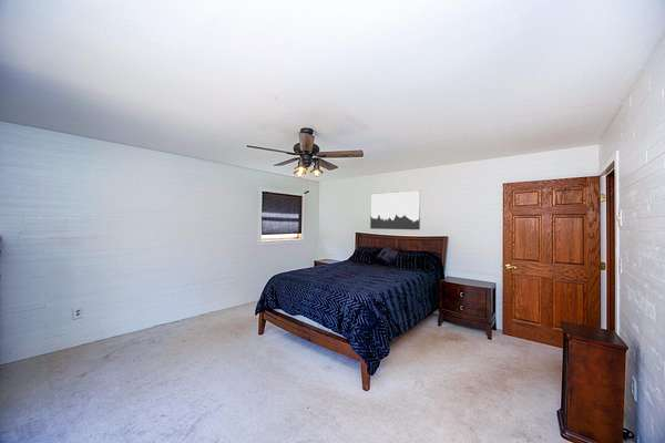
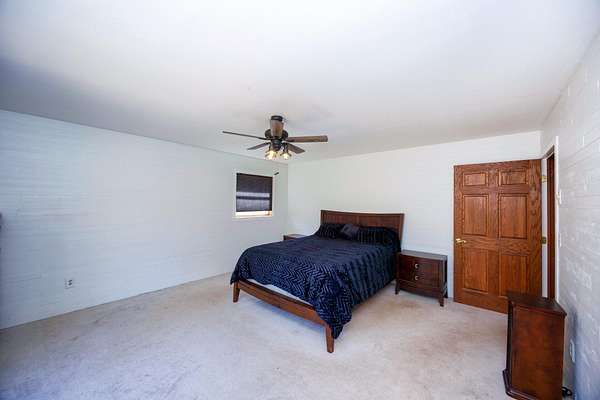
- wall art (393, 210)
